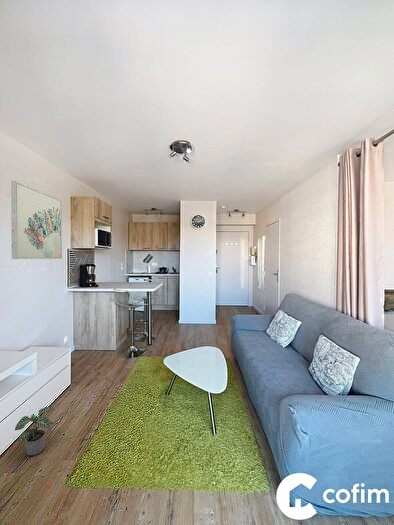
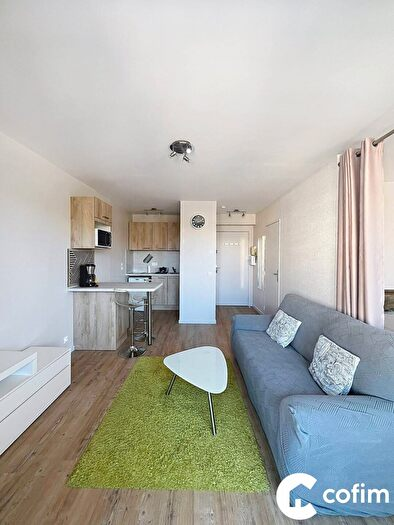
- wall art (40, 225)
- potted plant (35, 431)
